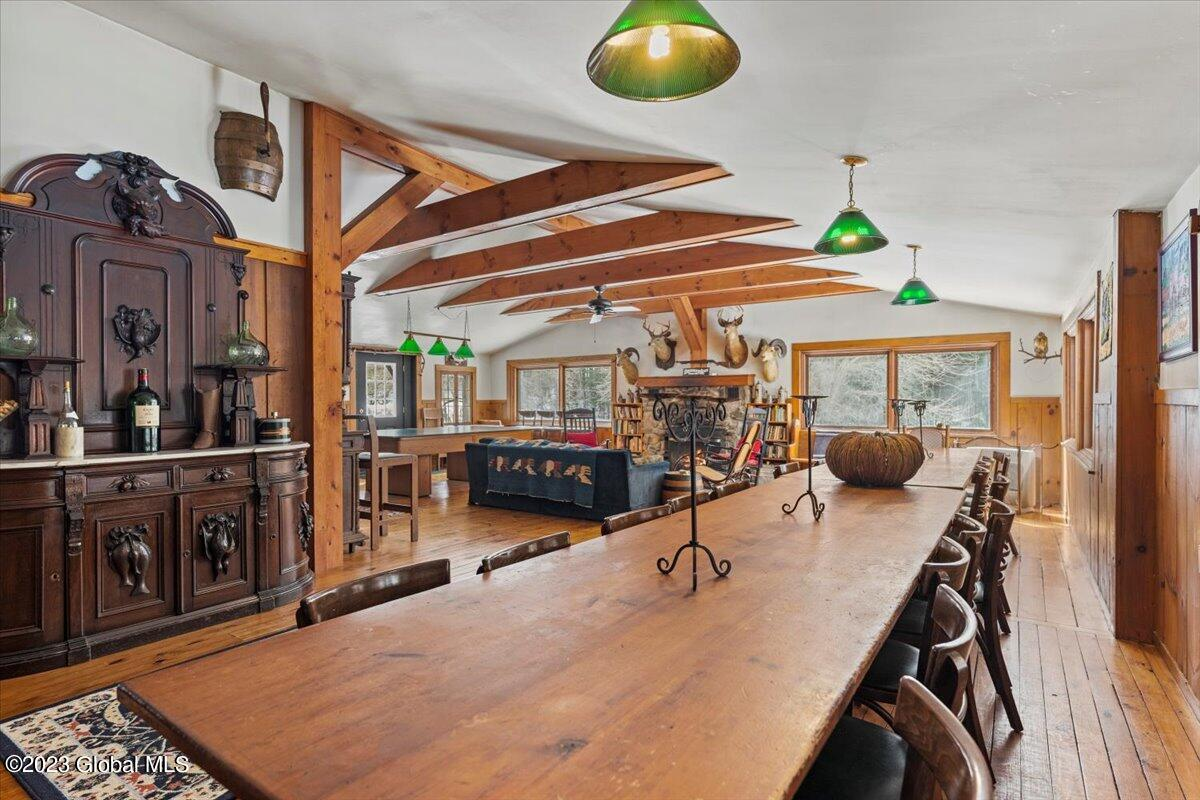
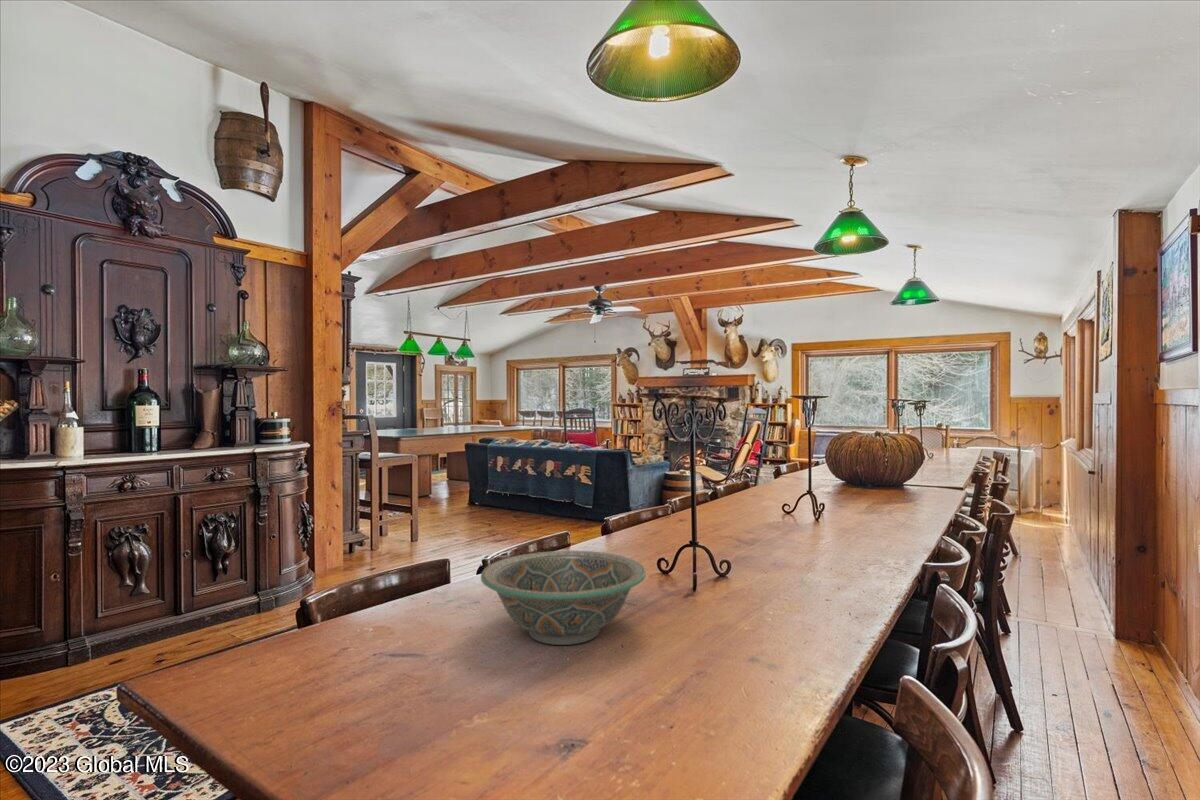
+ decorative bowl (564, 600)
